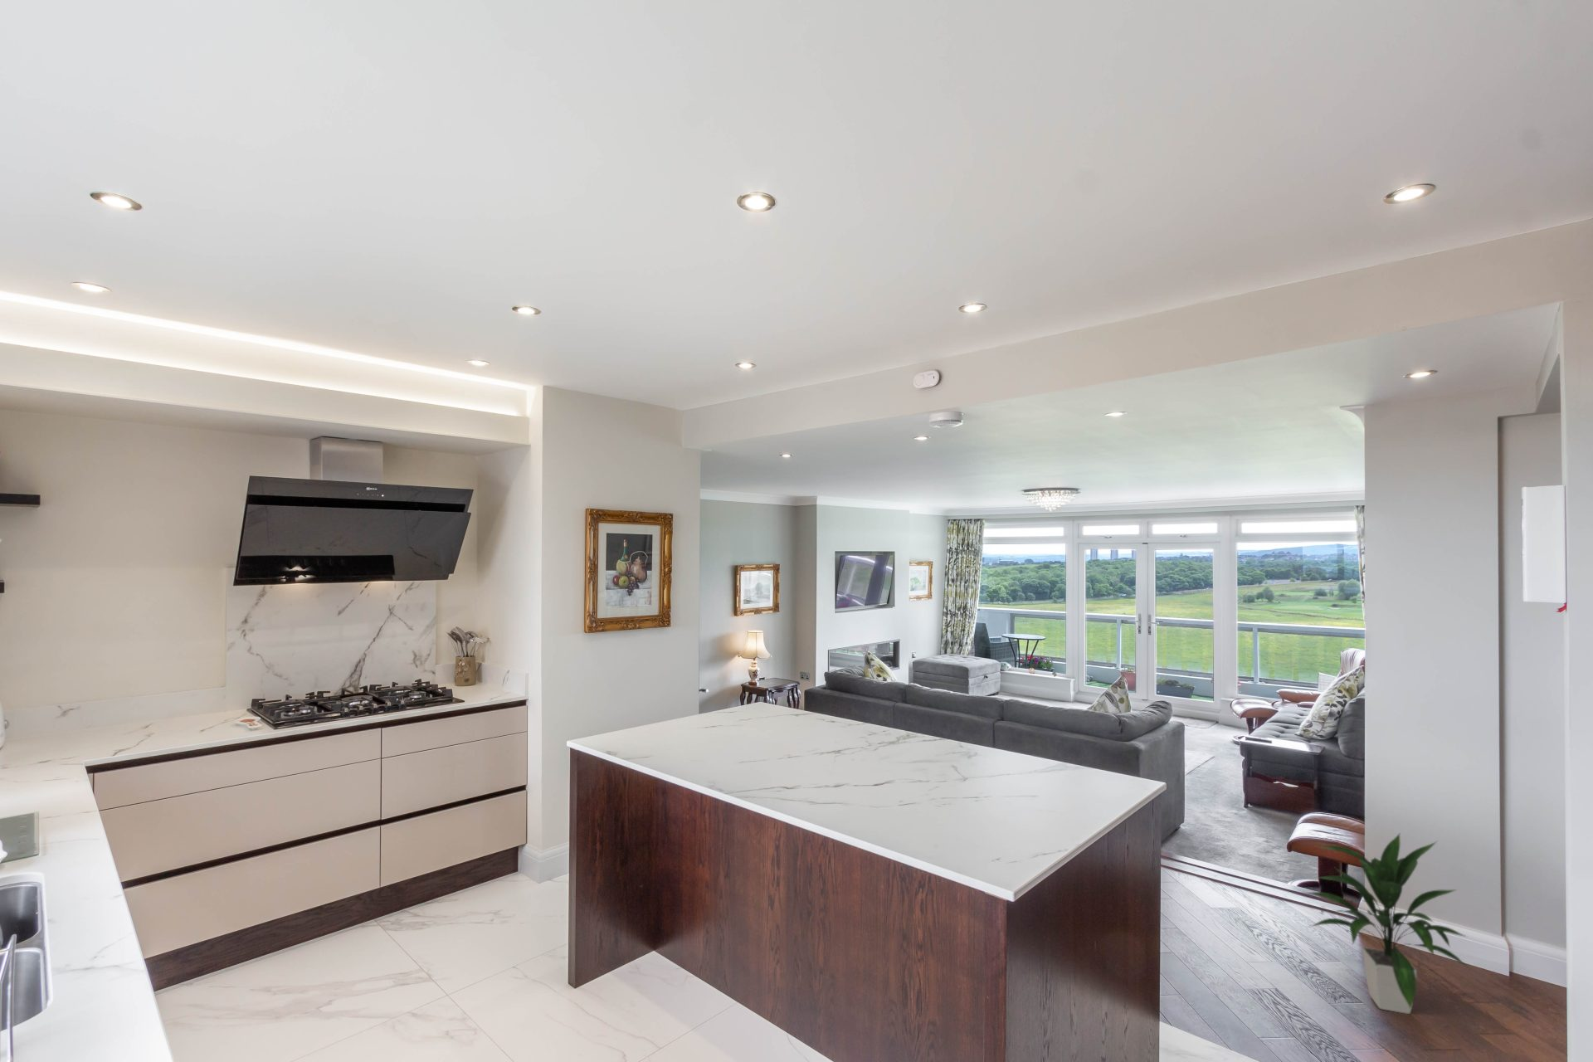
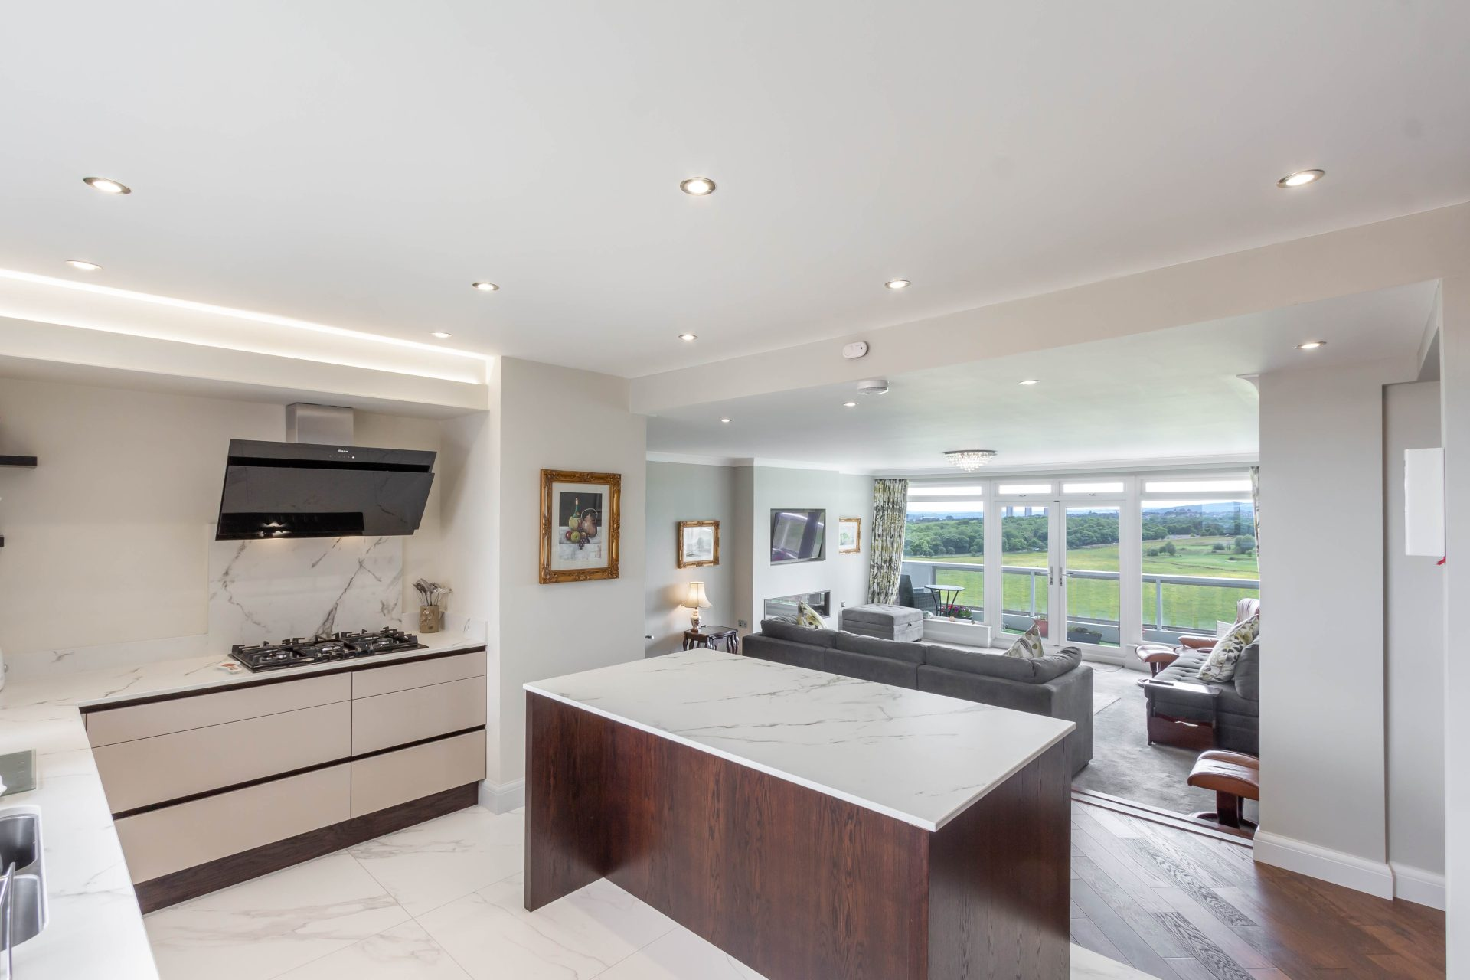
- indoor plant (1387, 920)
